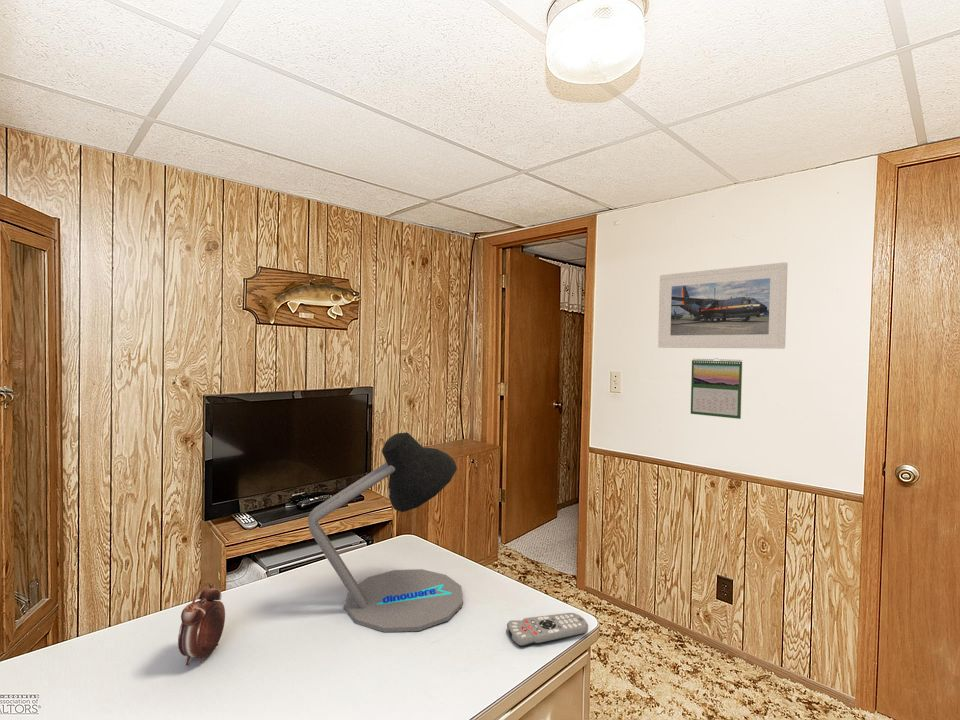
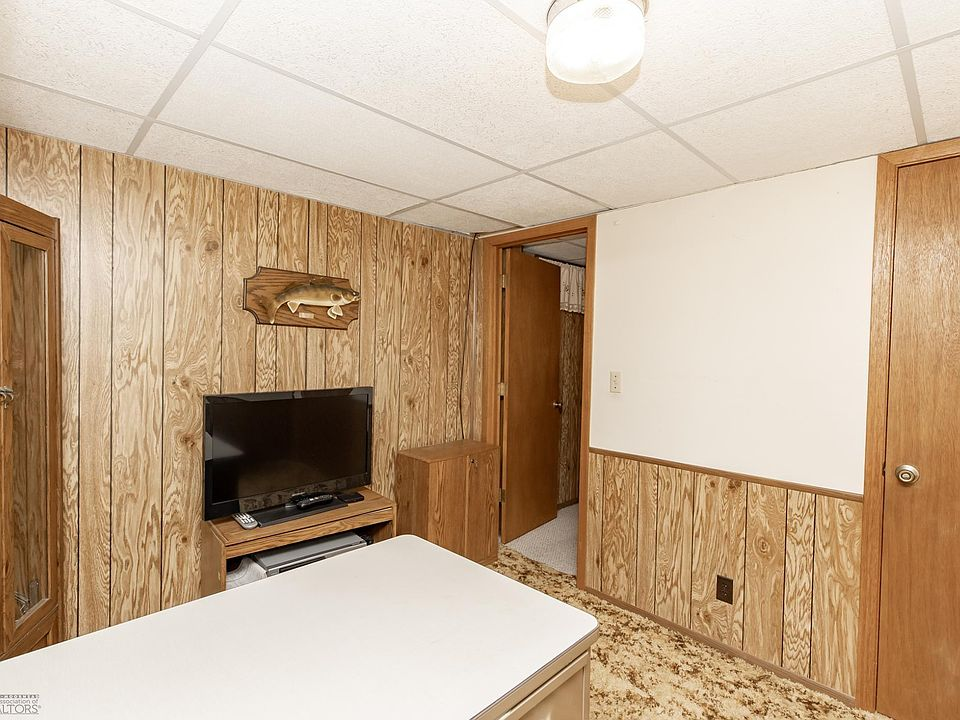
- alarm clock (202, 621)
- desk lamp (395, 509)
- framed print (717, 308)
- calendar (715, 387)
- remote control (548, 628)
